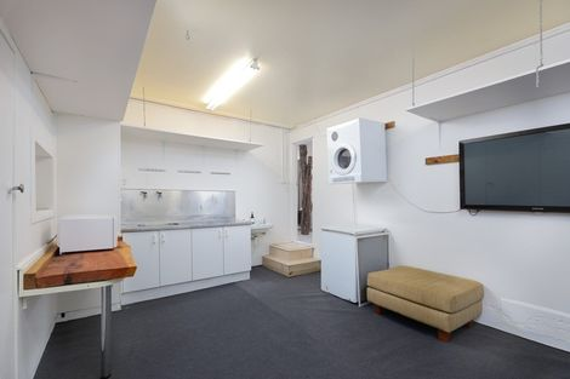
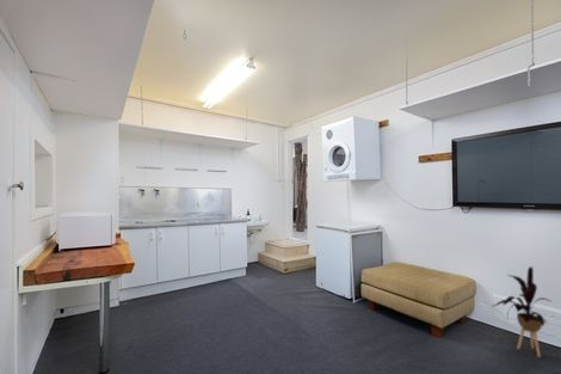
+ house plant (522, 306)
